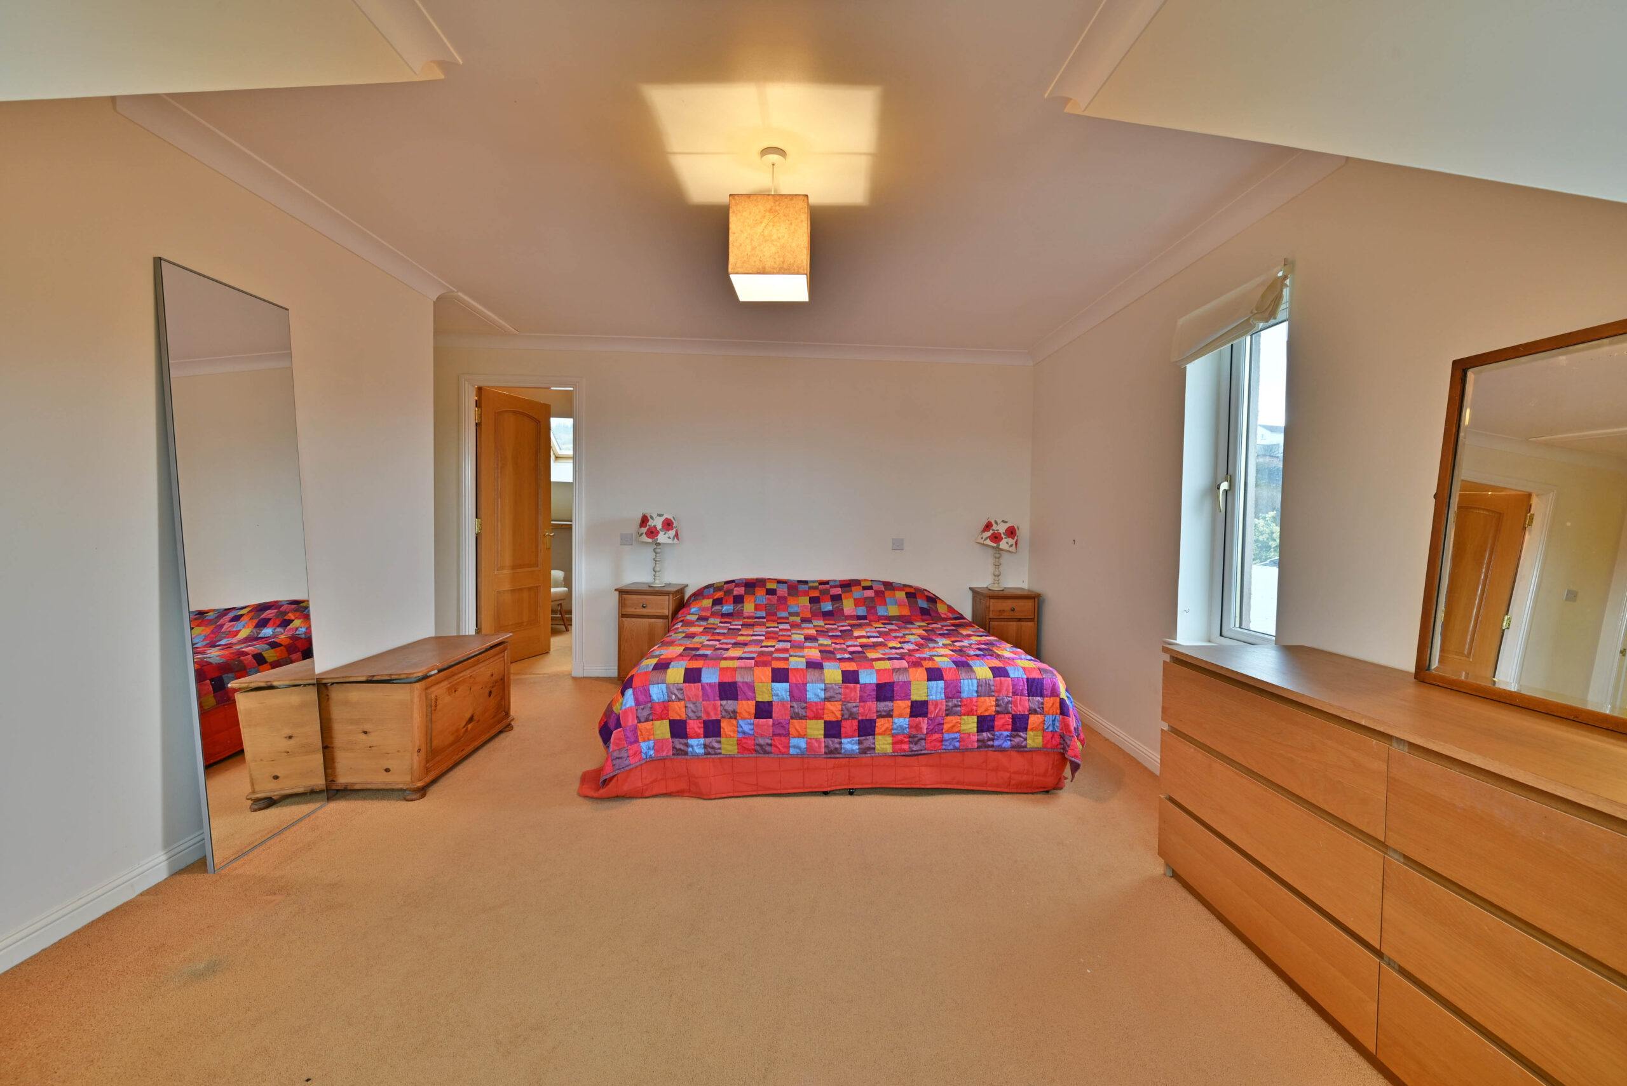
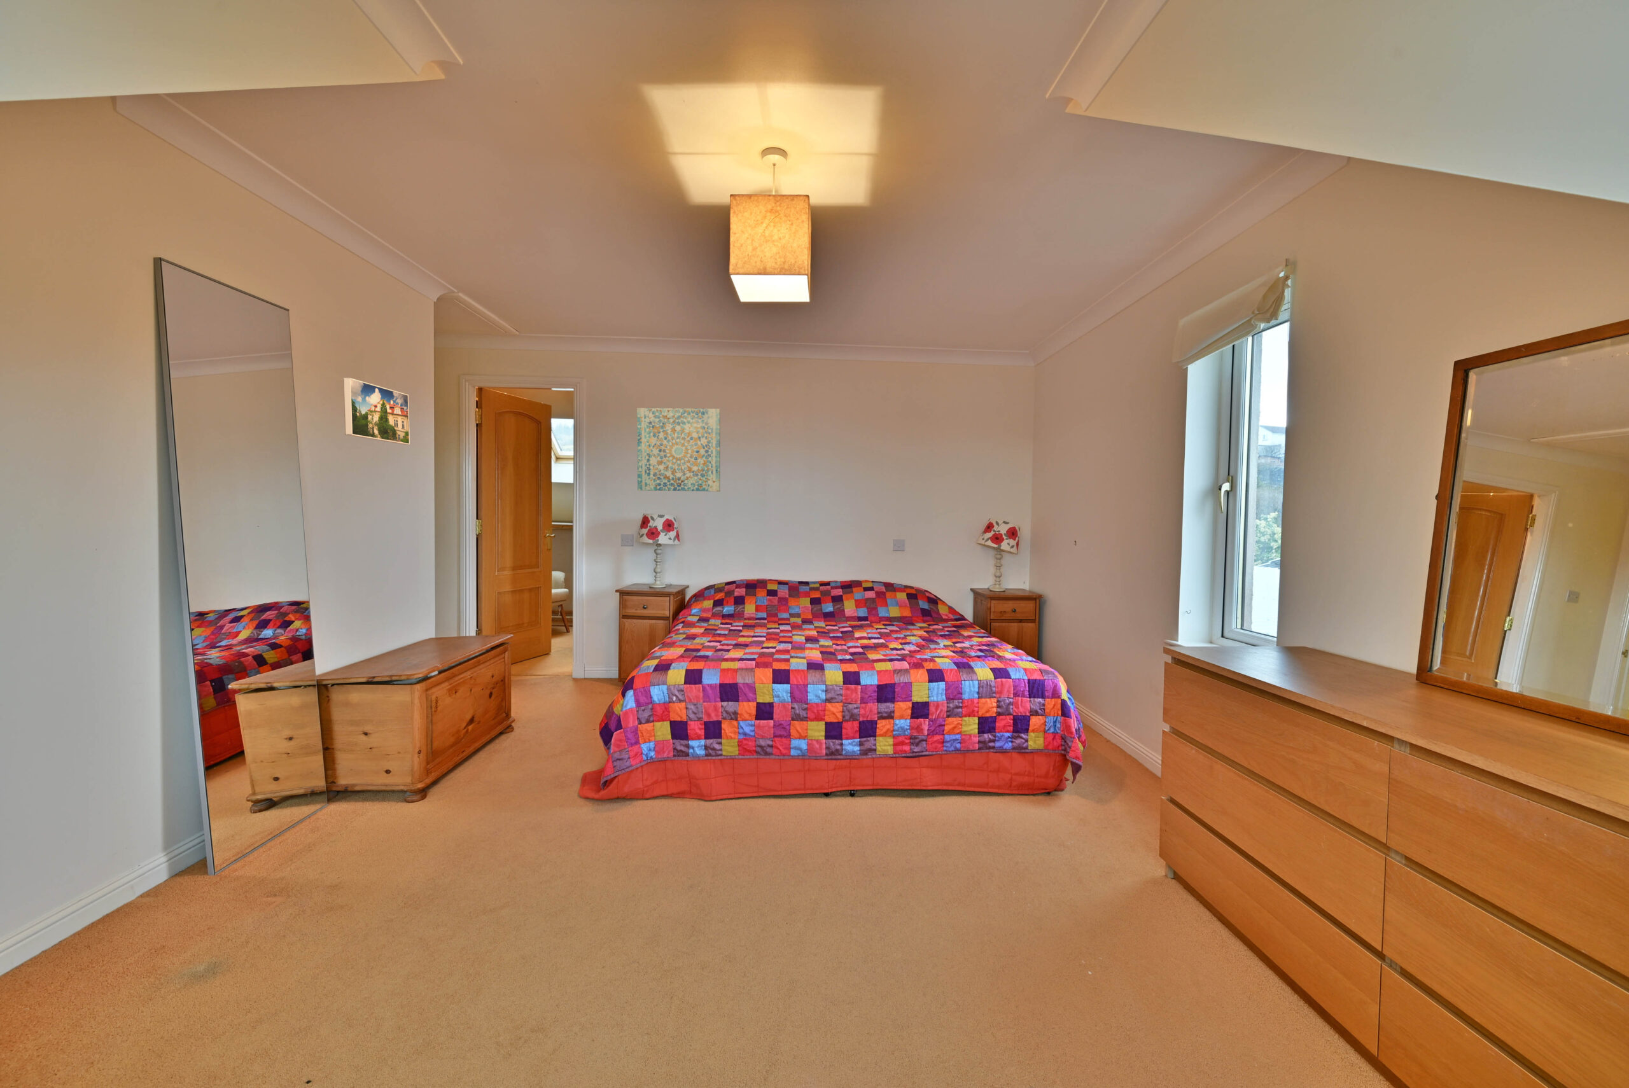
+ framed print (379, 413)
+ wall art (679, 449)
